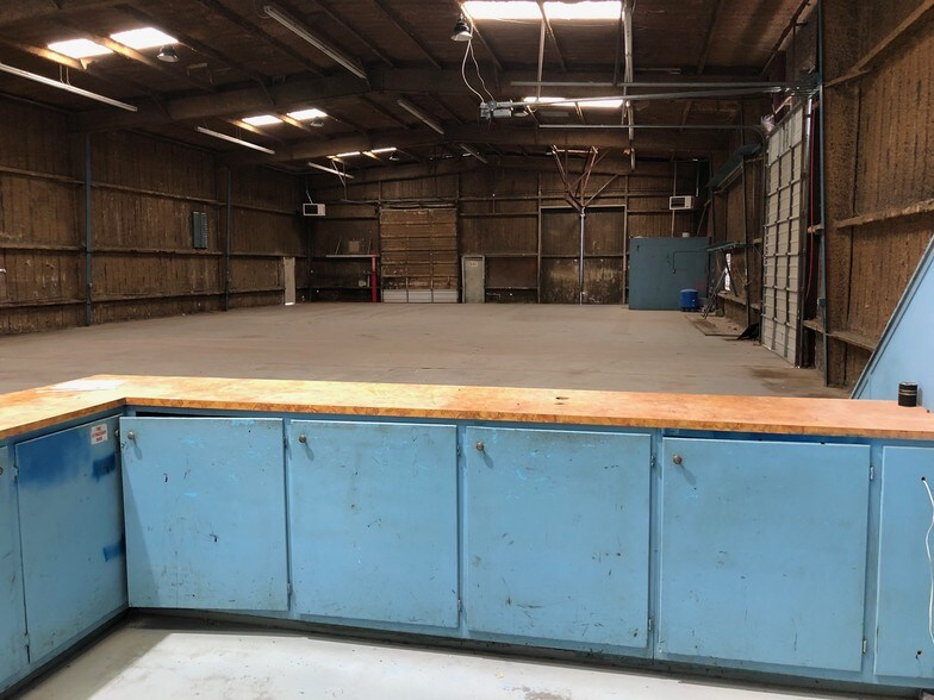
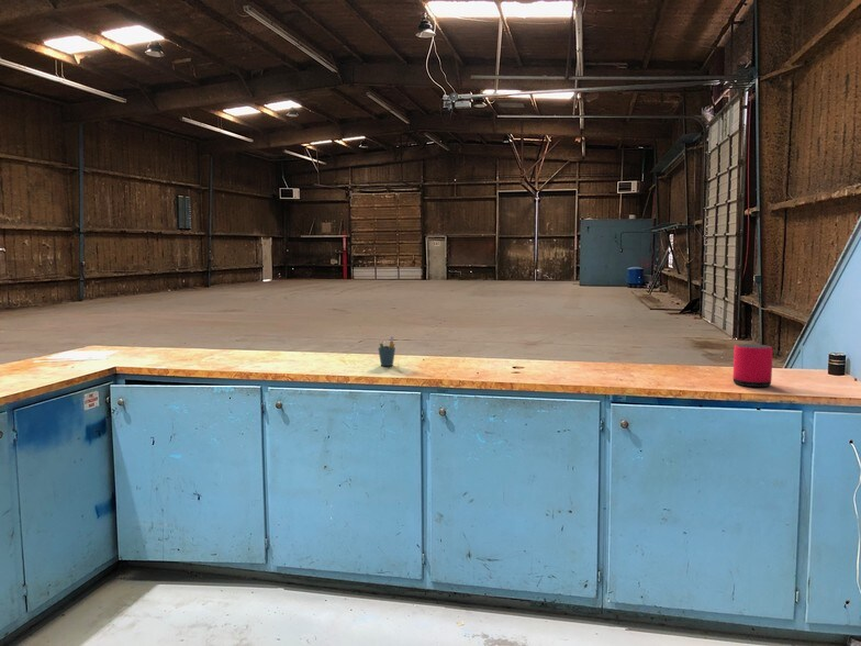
+ speaker (752, 365)
+ pen holder (387, 350)
